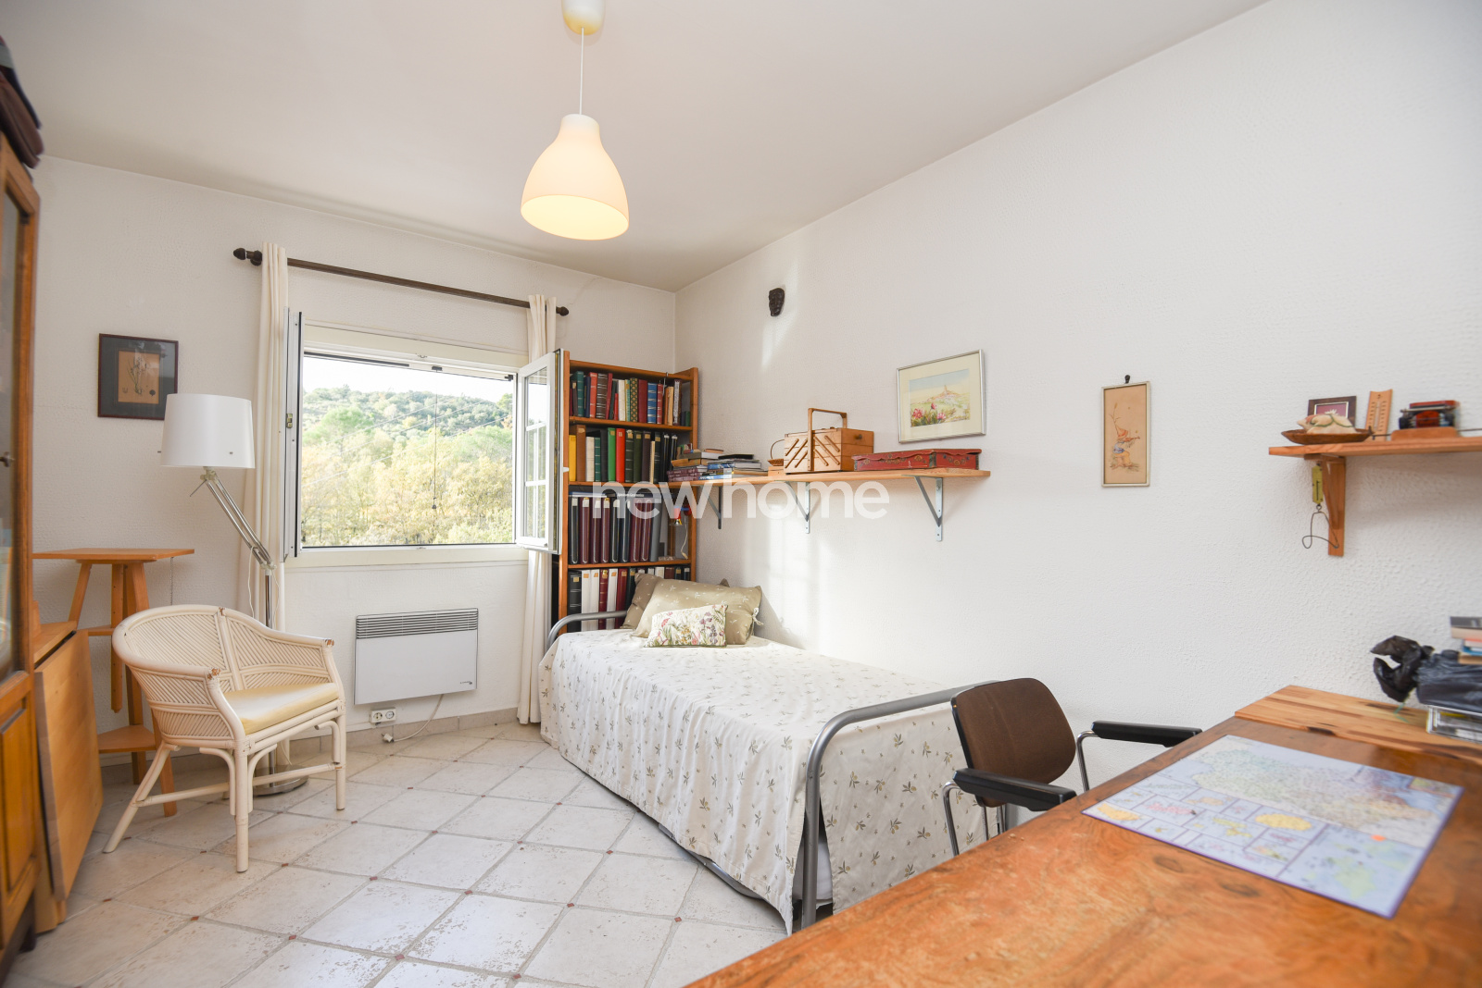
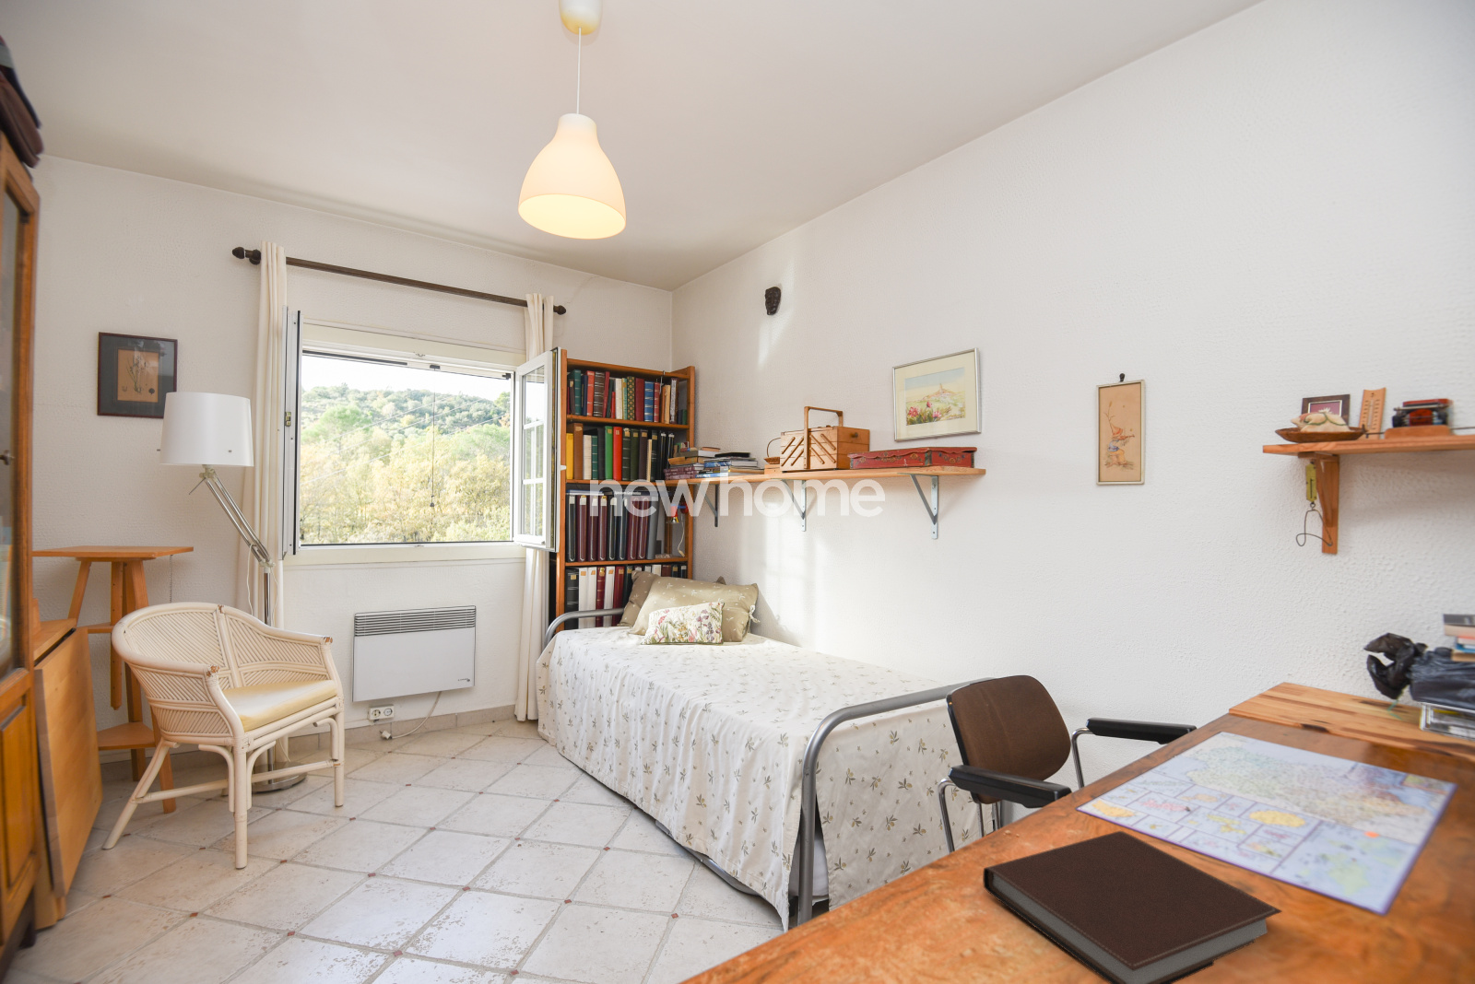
+ notebook (1124, 898)
